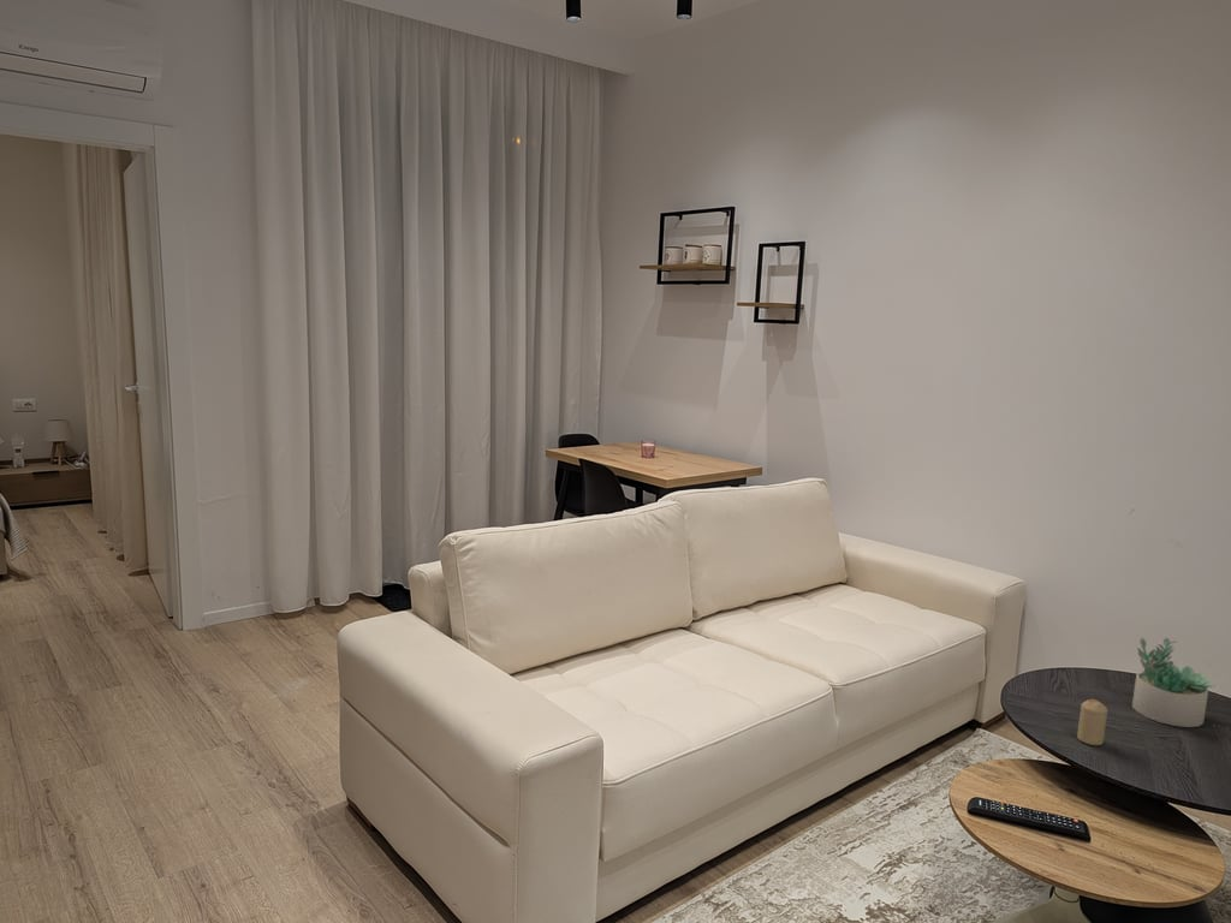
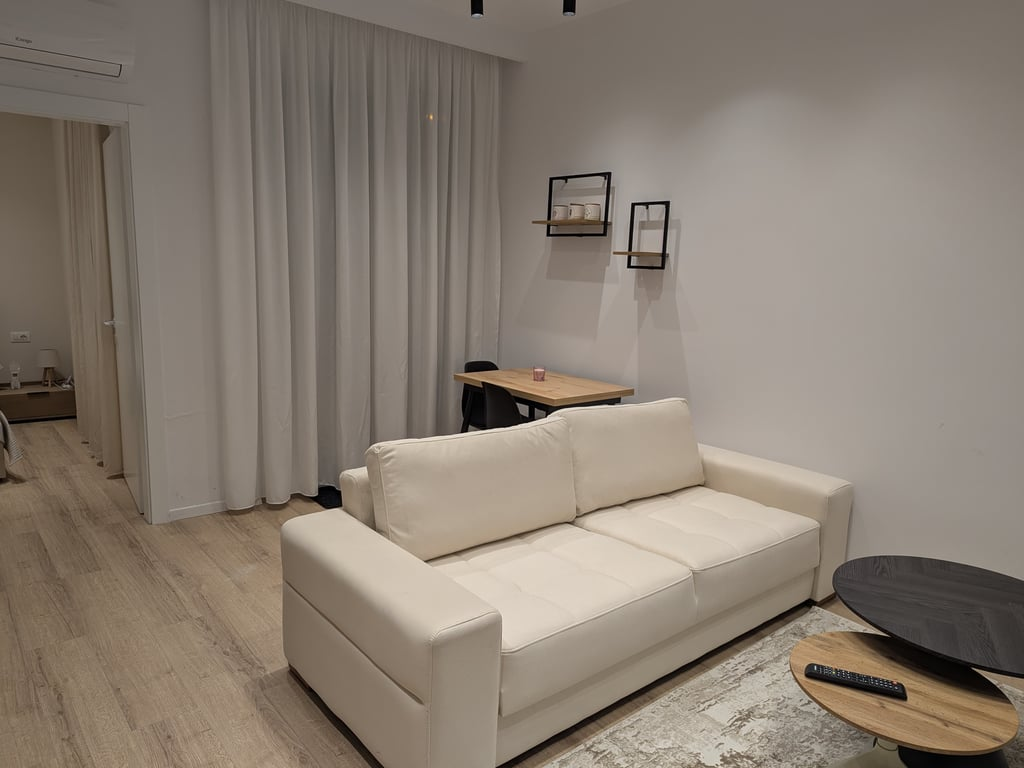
- candle (1092, 720)
- succulent plant (1174, 677)
